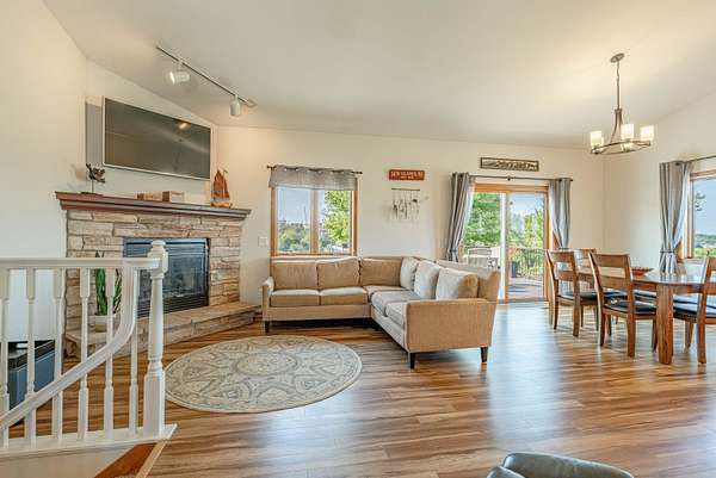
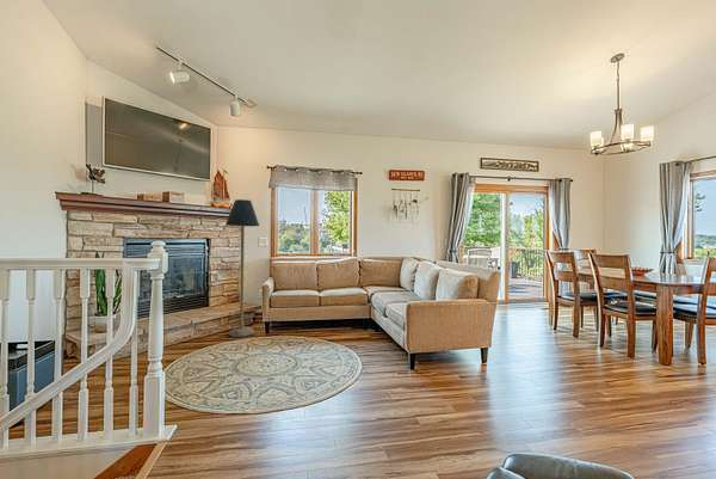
+ floor lamp (242, 266)
